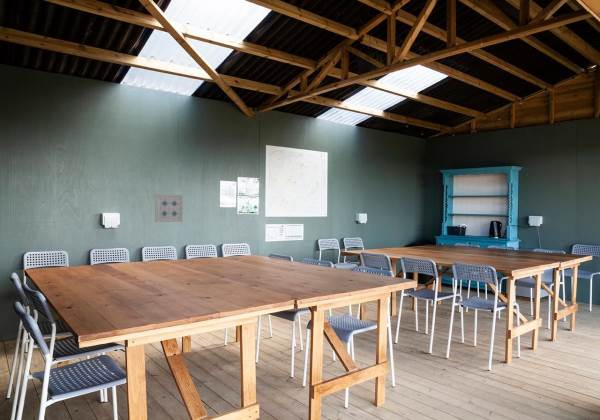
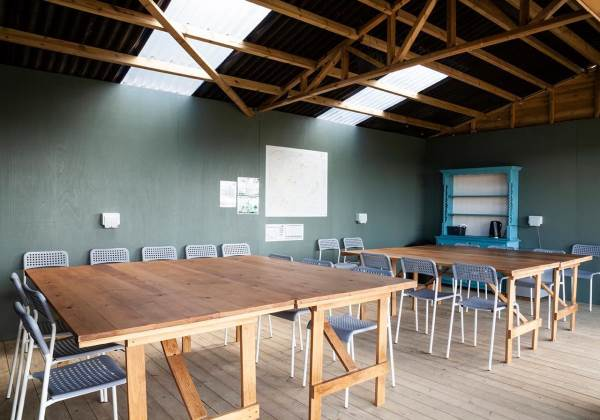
- wall art (169, 208)
